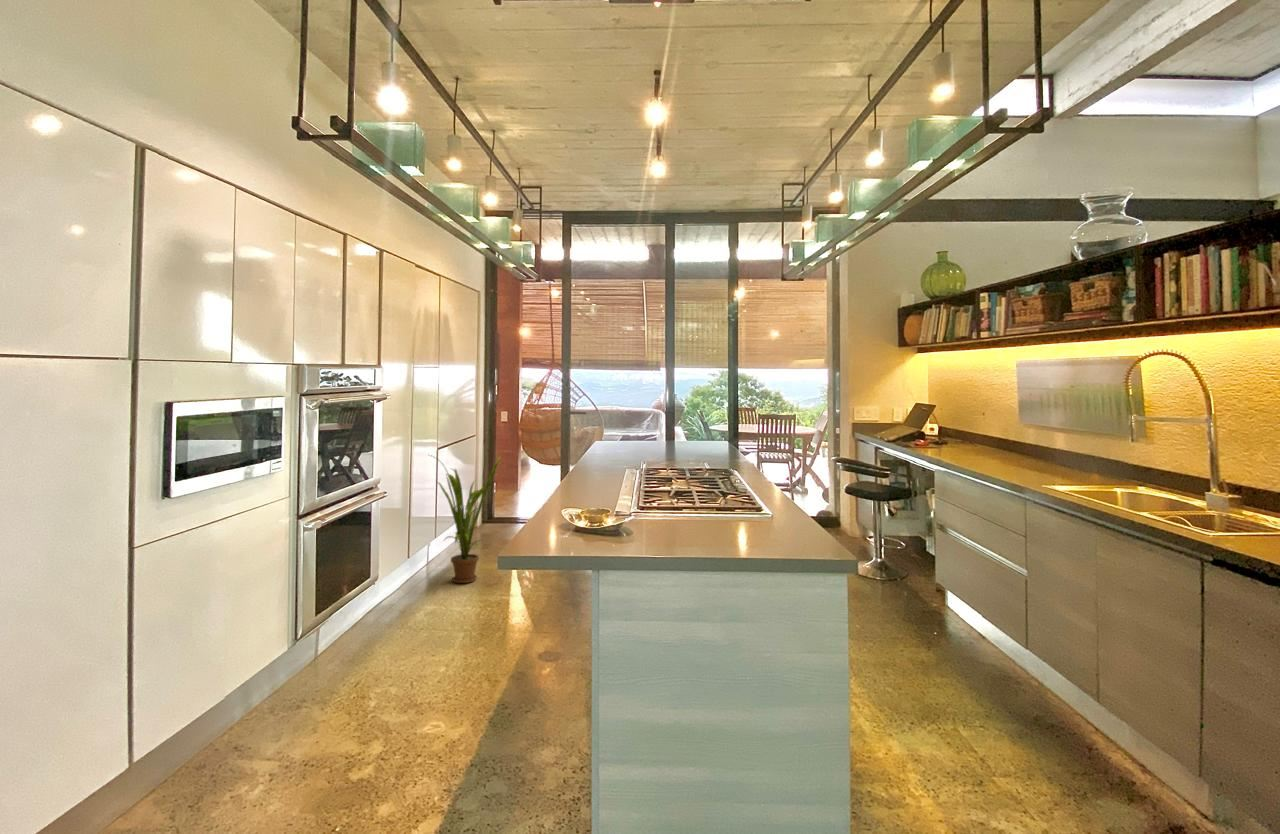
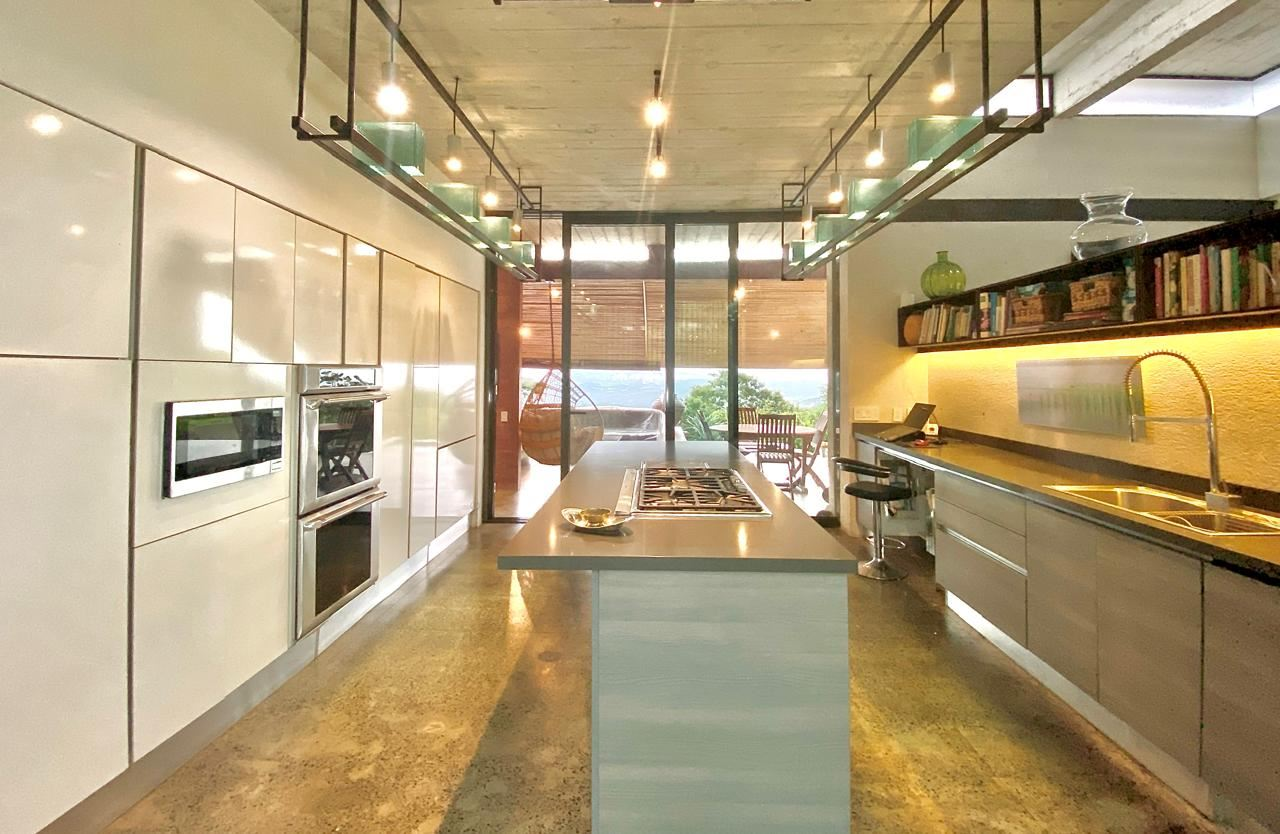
- house plant (458, 517)
